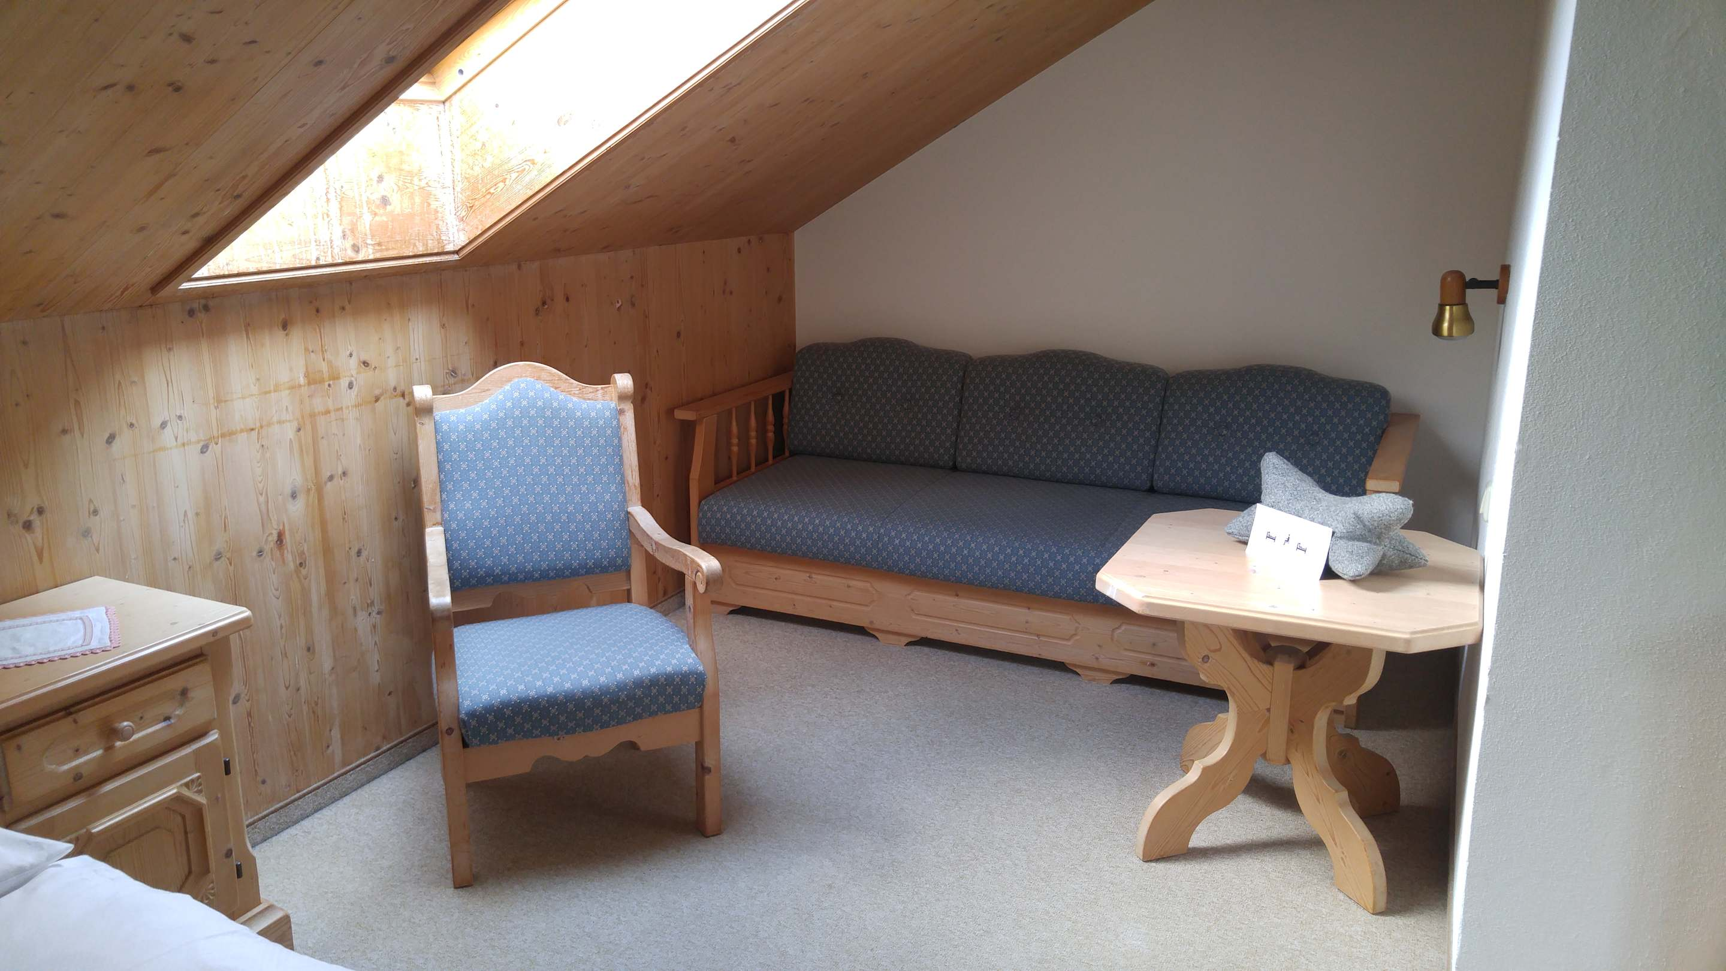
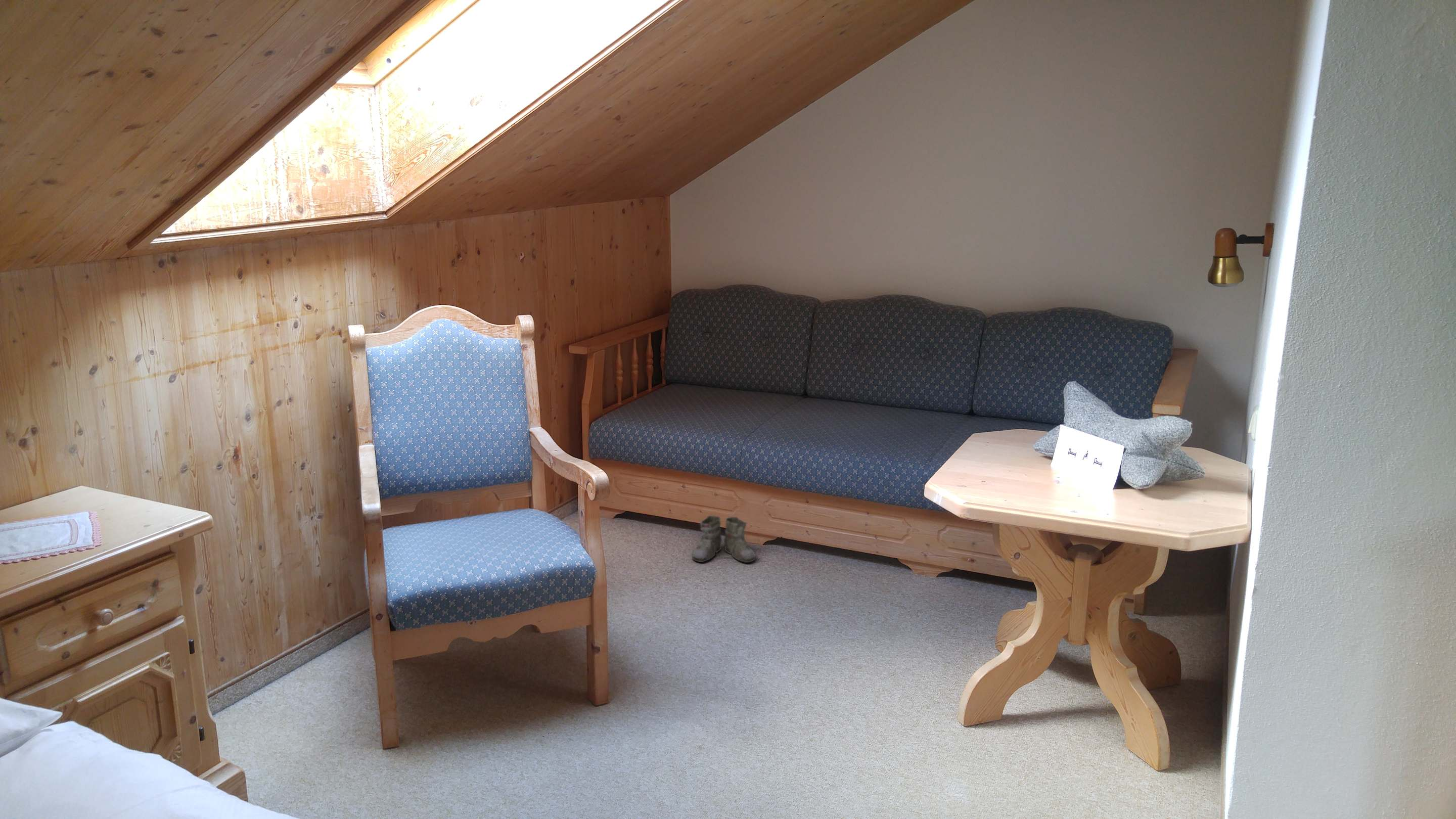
+ boots (721, 538)
